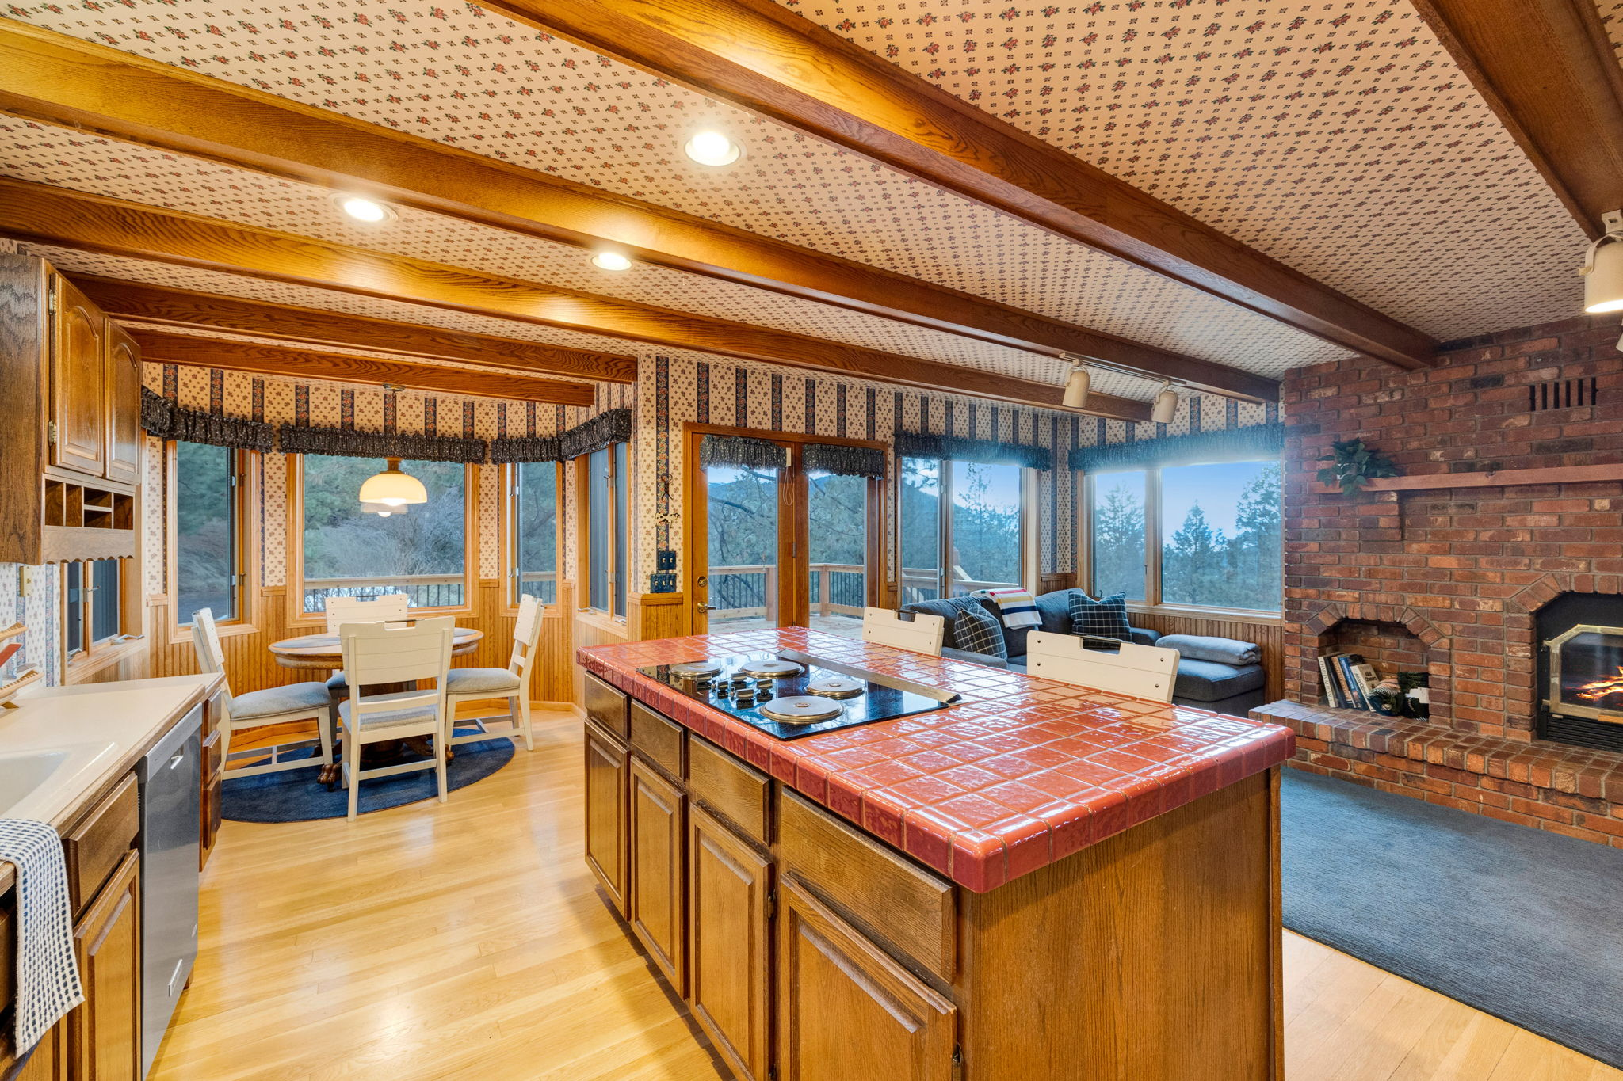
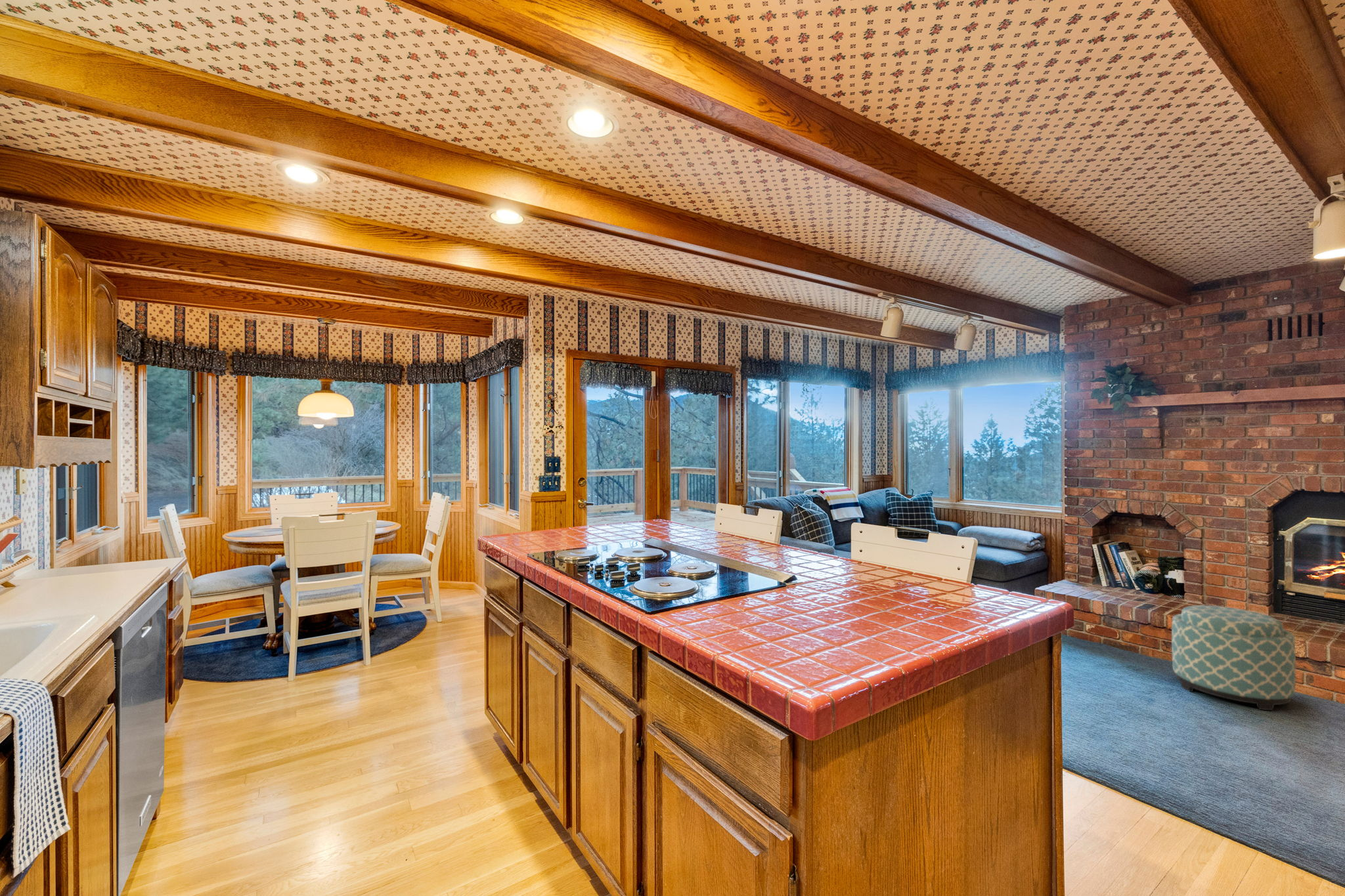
+ ottoman (1230, 652)
